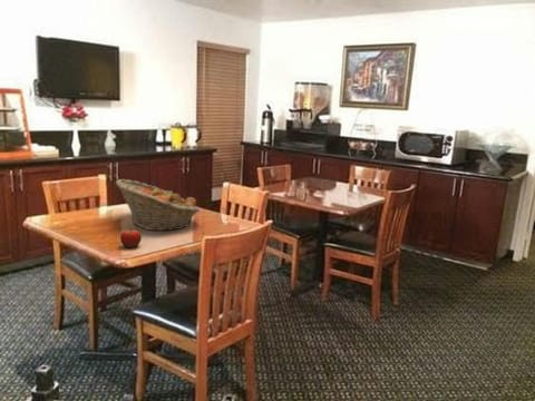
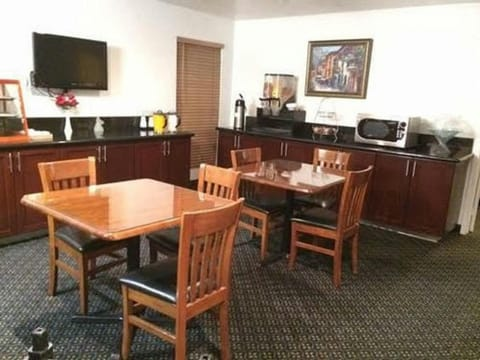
- fruit (130, 236)
- fruit basket (157, 202)
